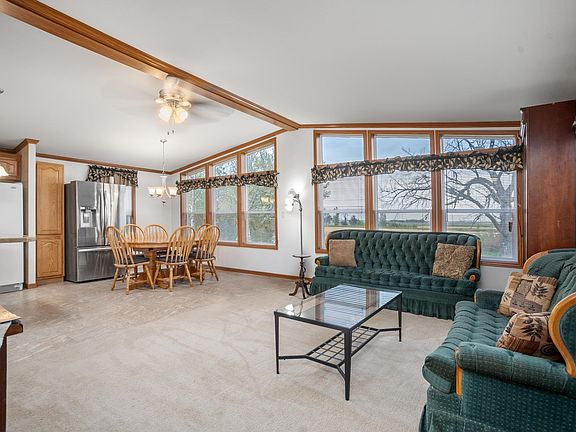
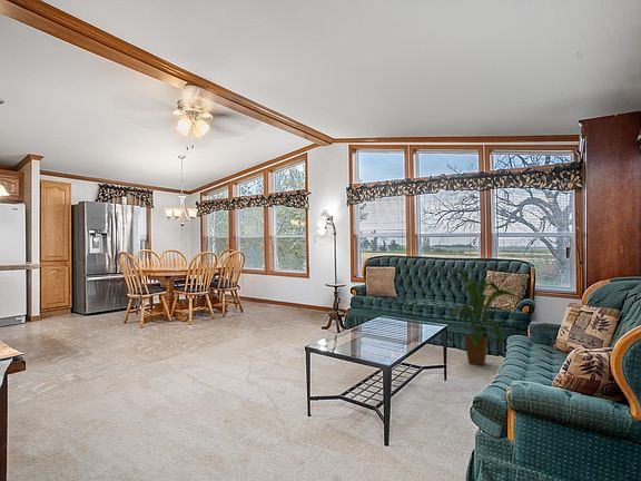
+ house plant (484, 316)
